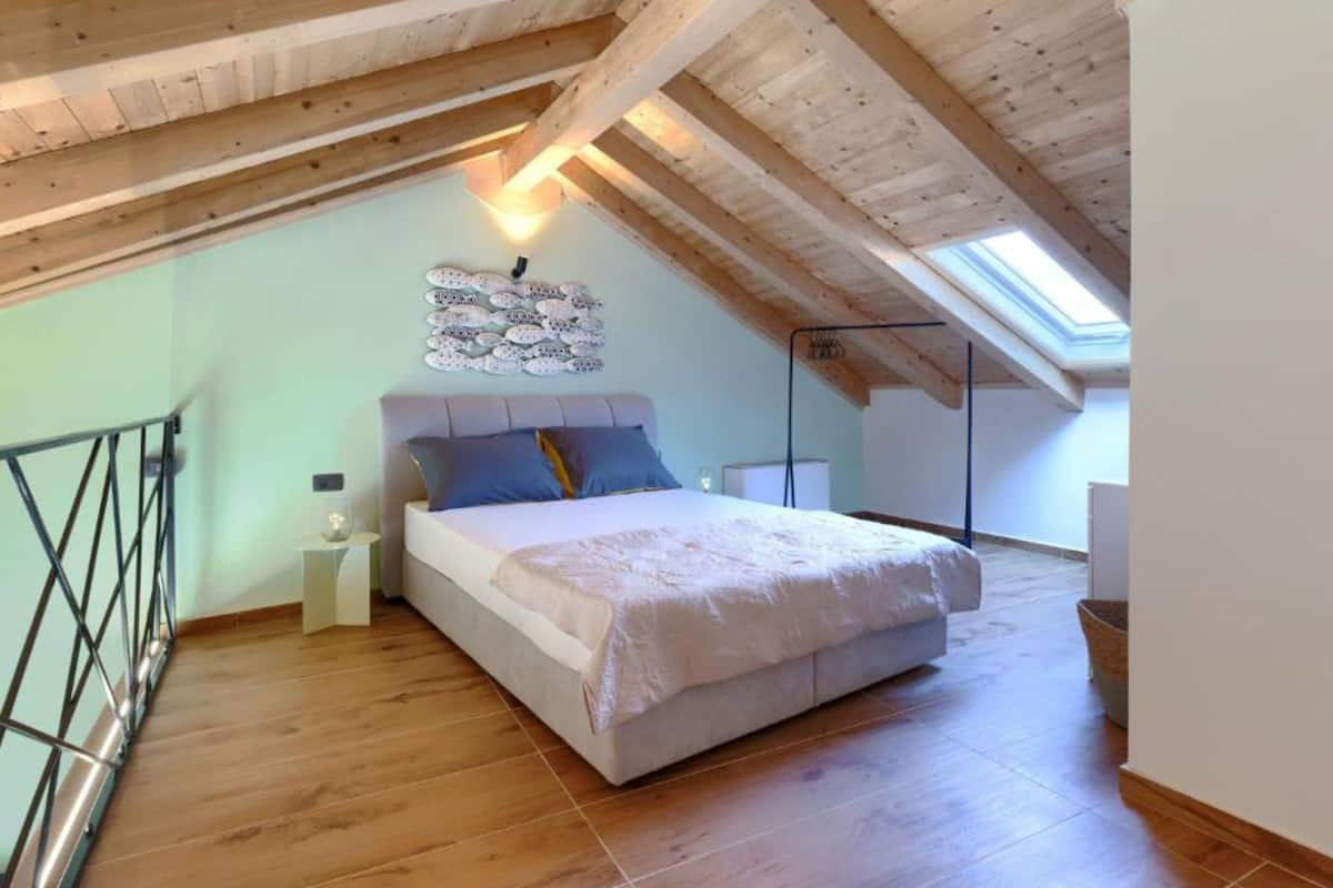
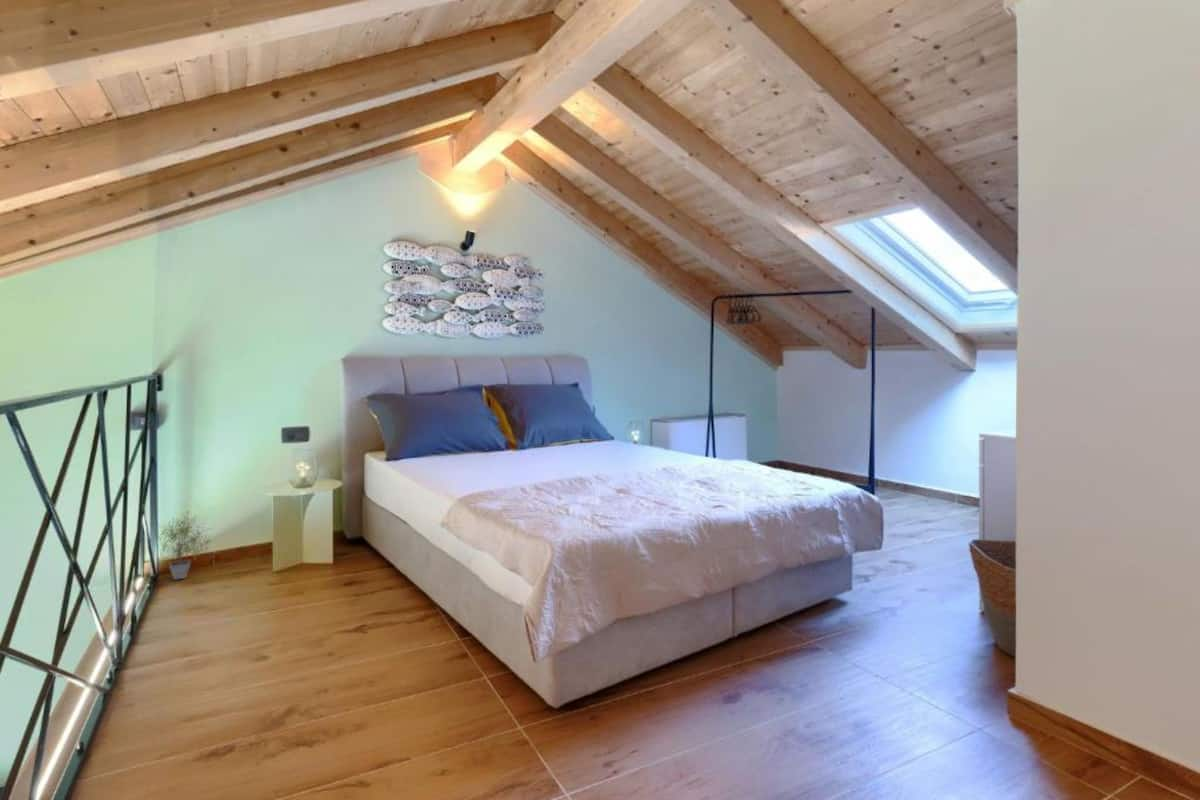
+ potted plant (183, 542)
